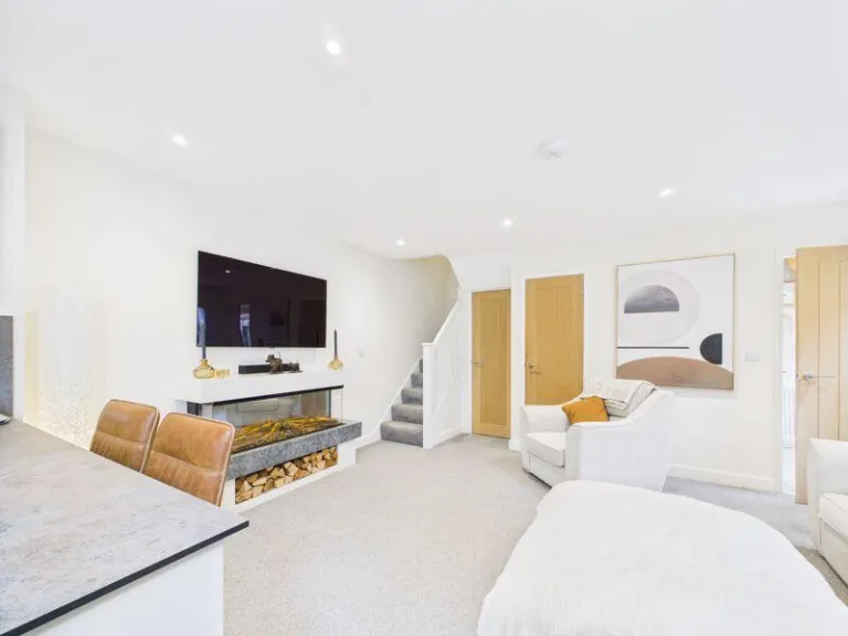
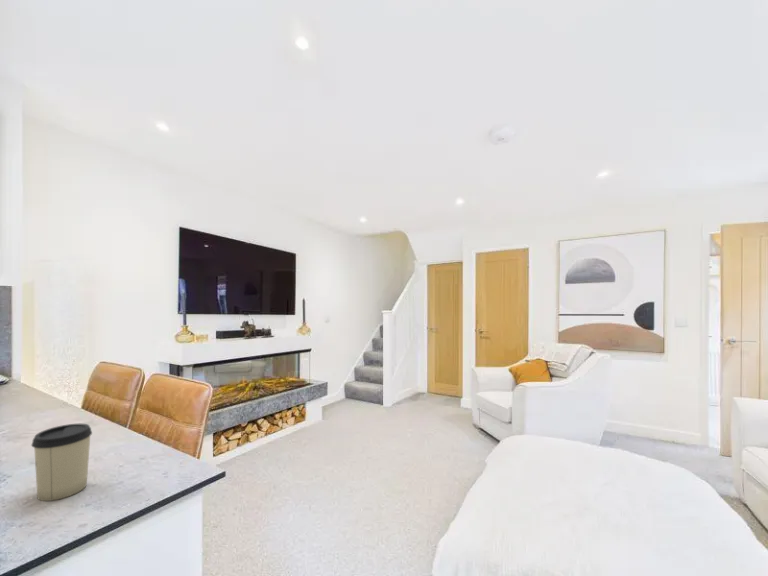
+ cup (62, 460)
